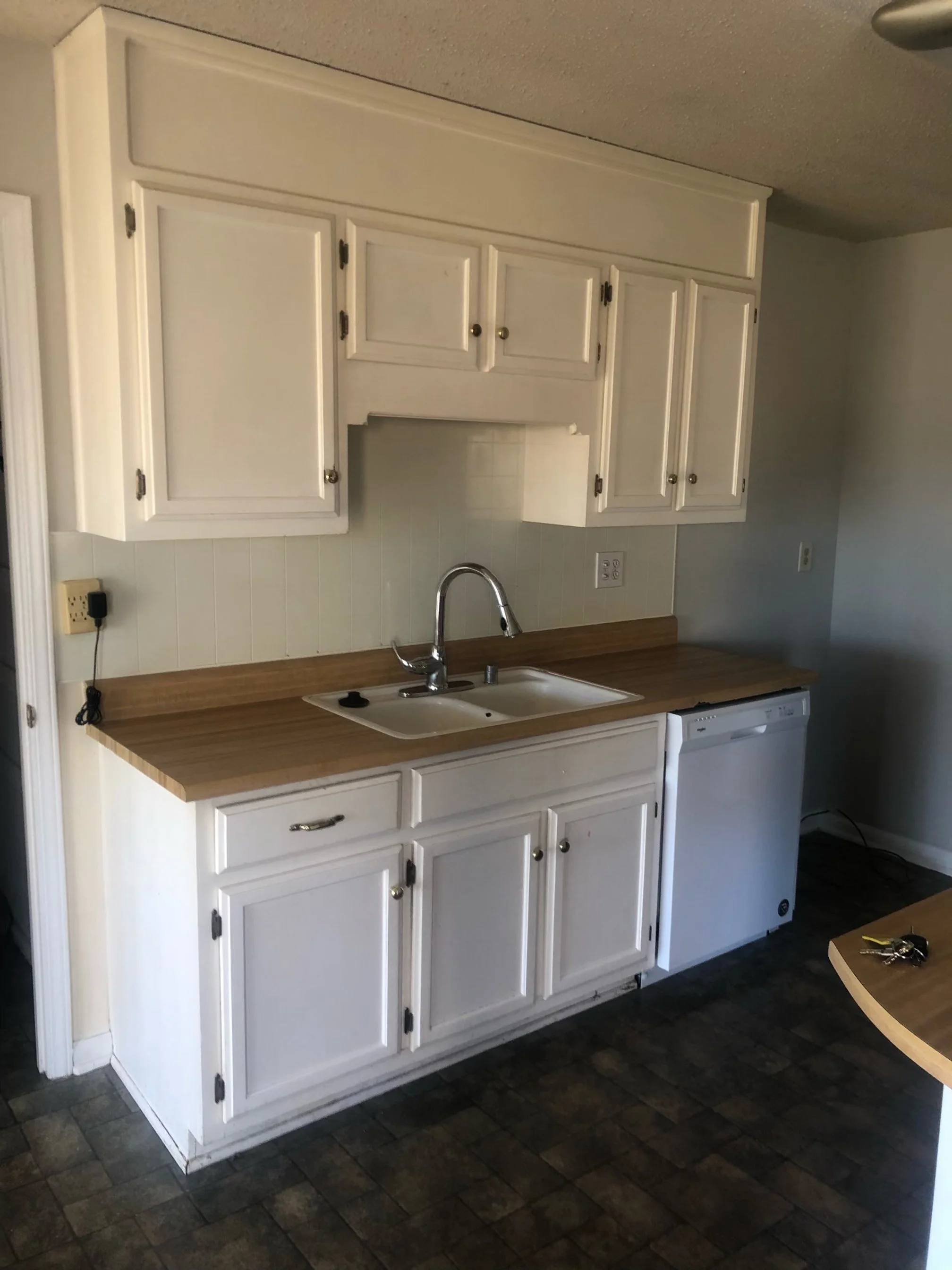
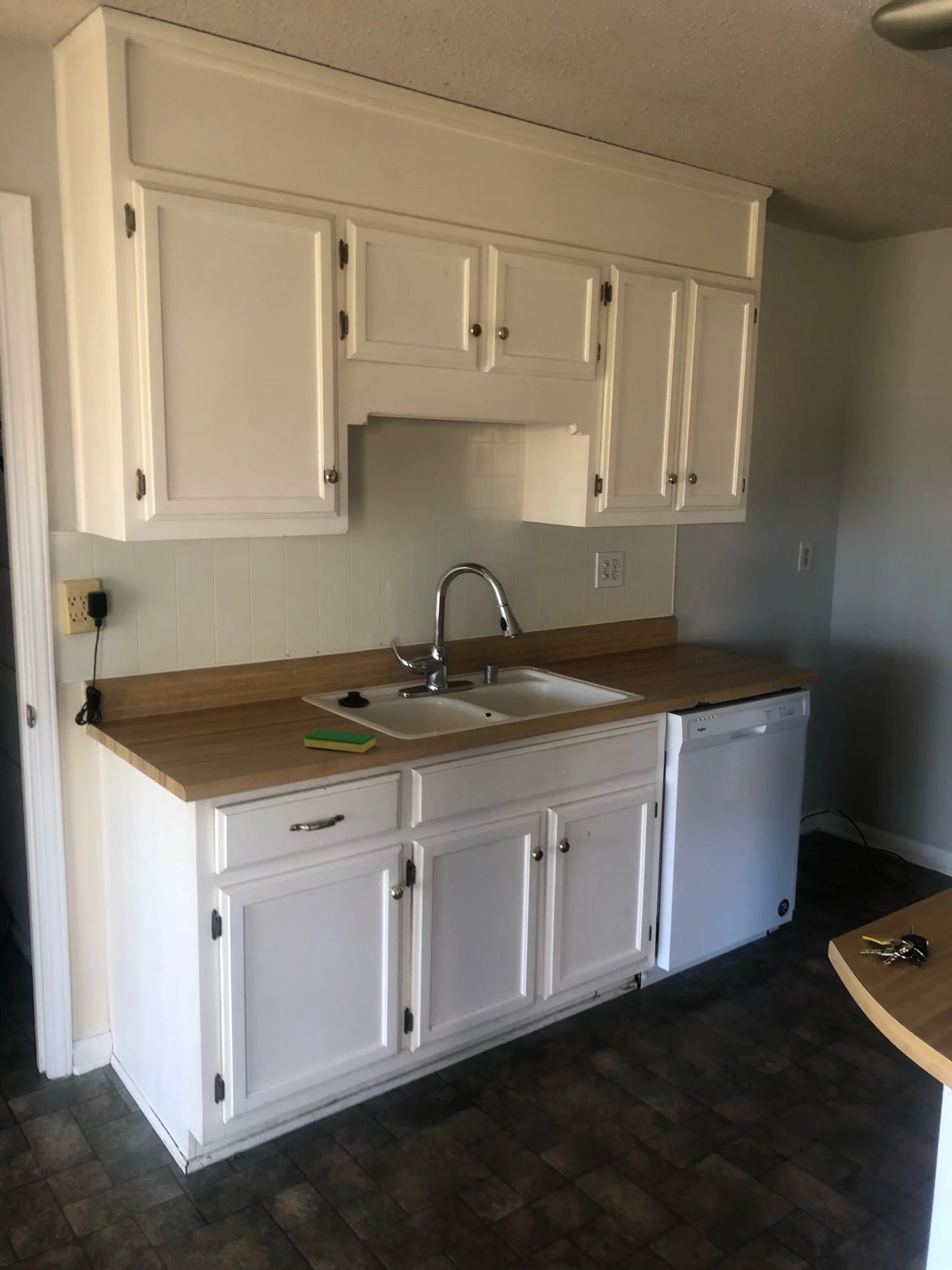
+ dish sponge (340, 740)
